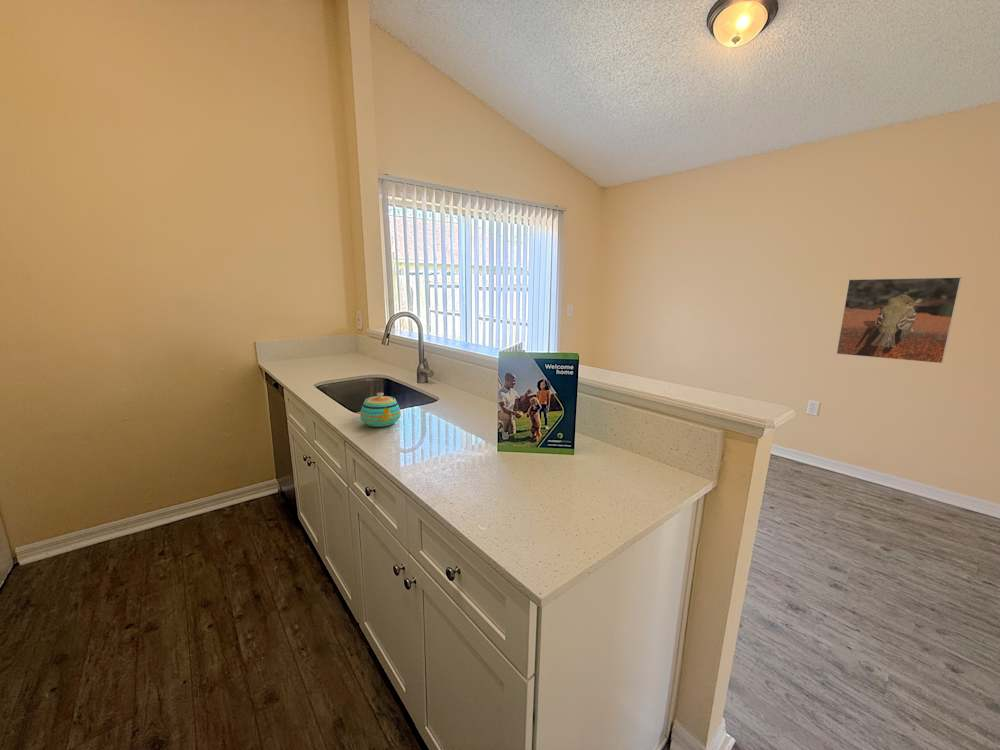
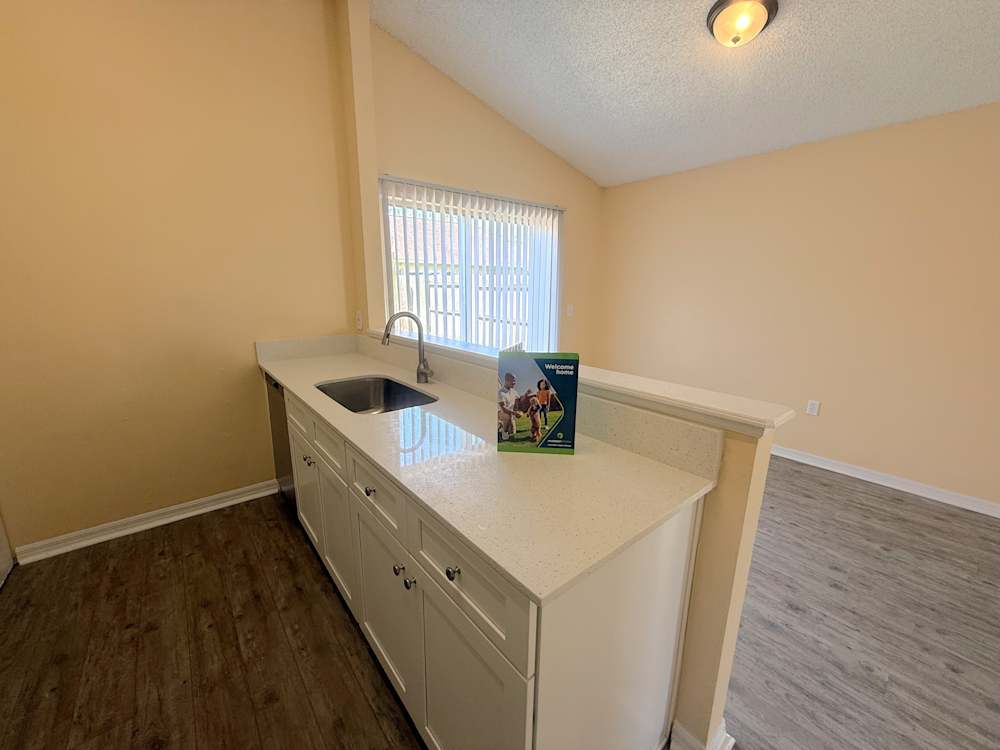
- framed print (893, 319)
- teapot (381, 408)
